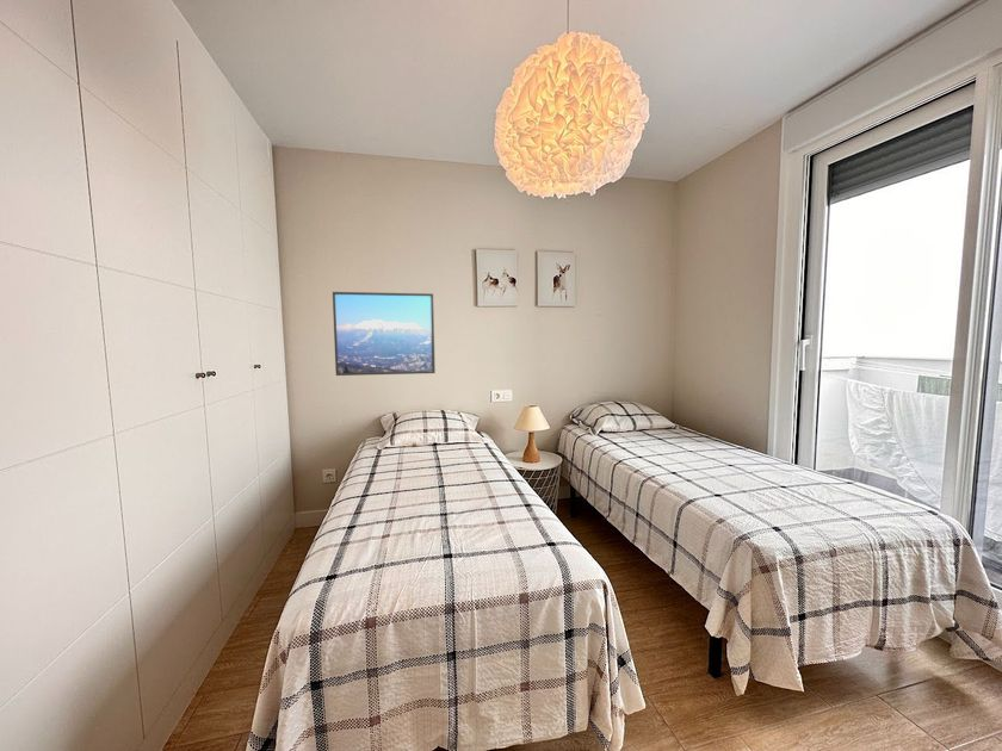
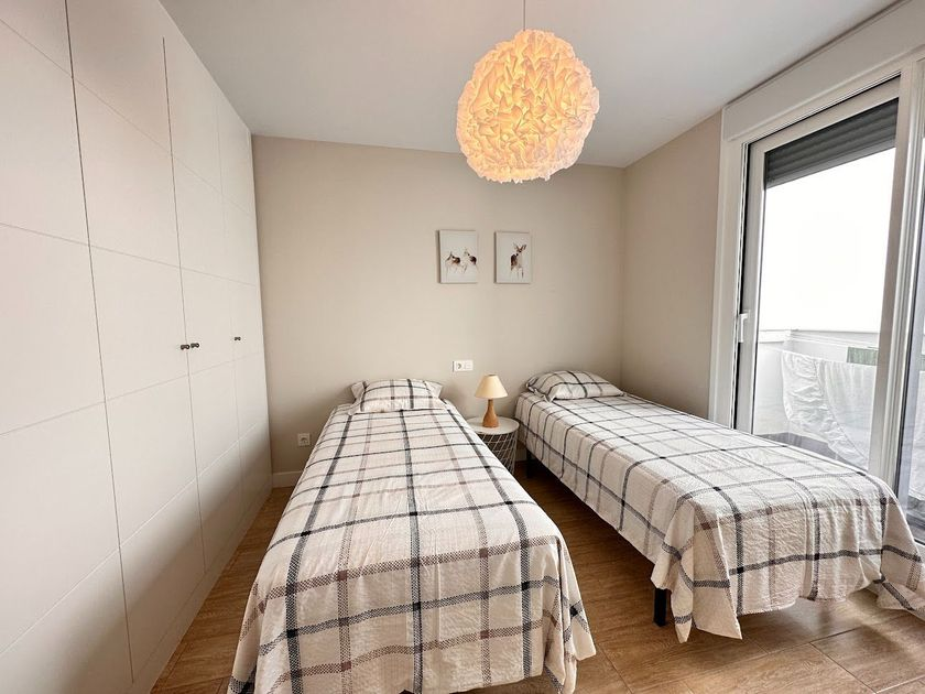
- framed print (385, 334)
